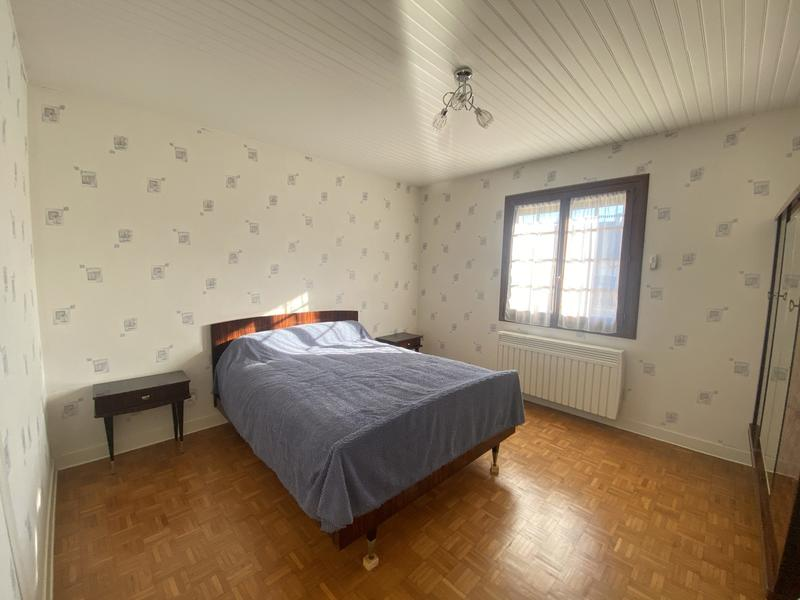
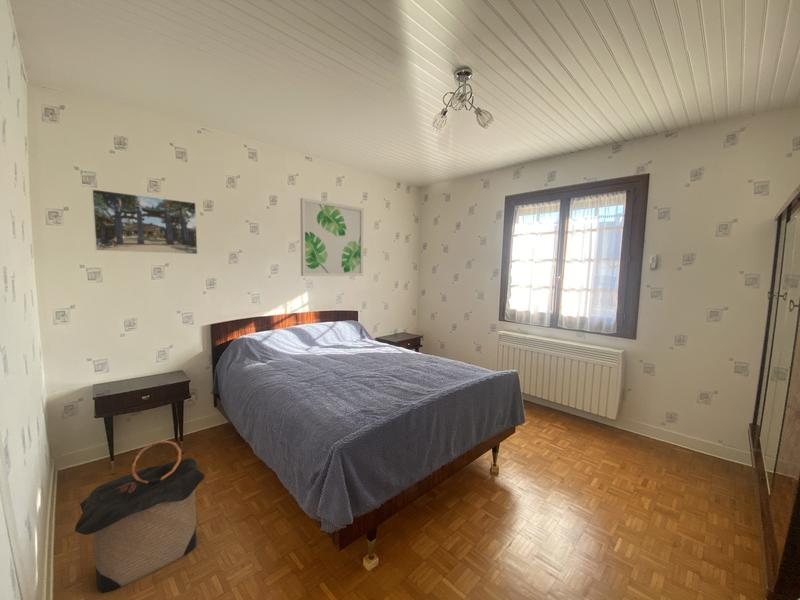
+ wall art (334, 240)
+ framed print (149, 224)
+ laundry hamper (145, 508)
